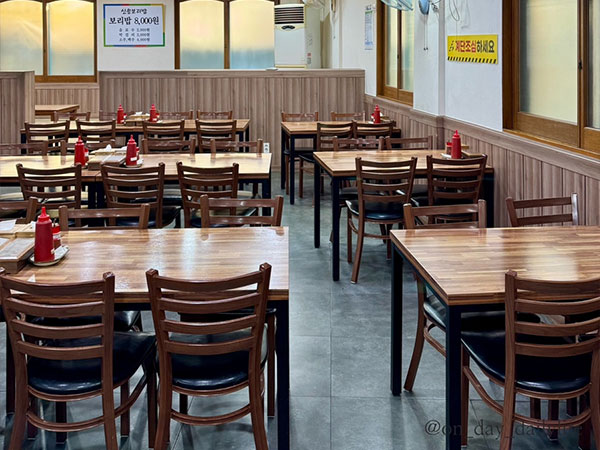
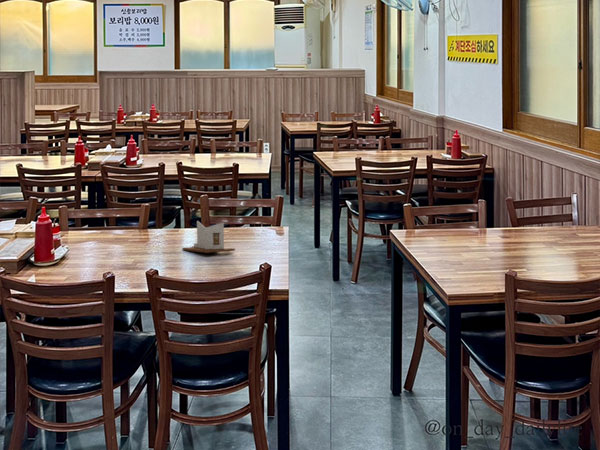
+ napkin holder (208, 235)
